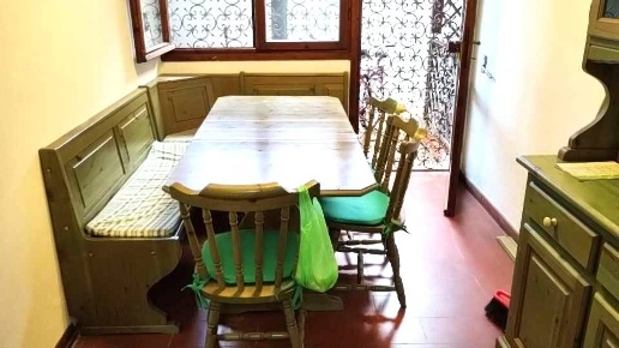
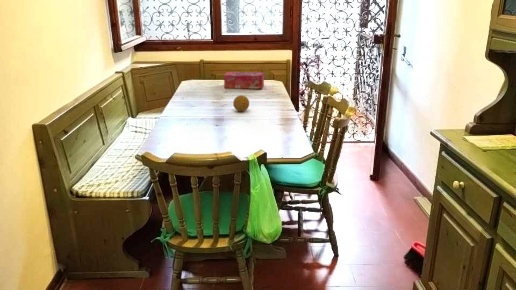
+ fruit (241, 103)
+ tissue box (244, 80)
